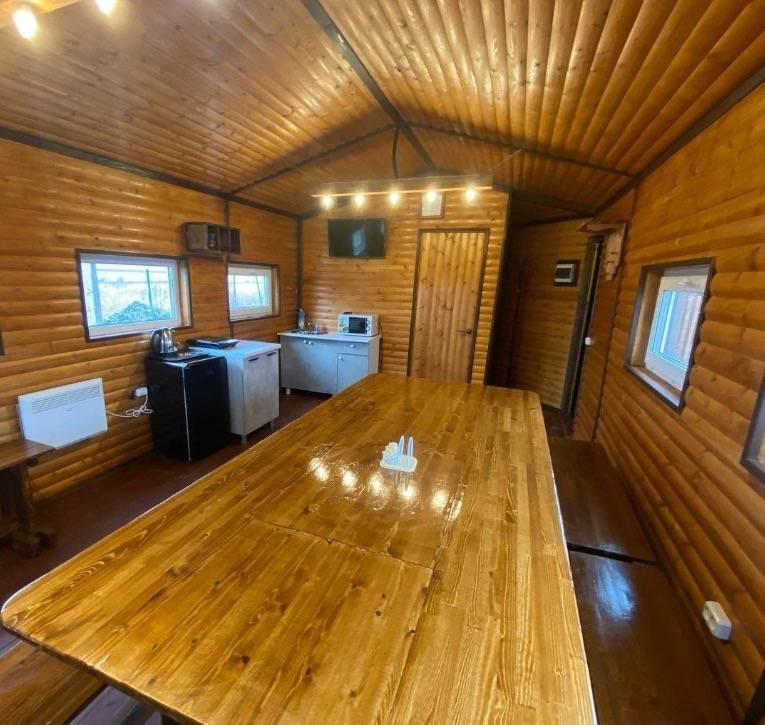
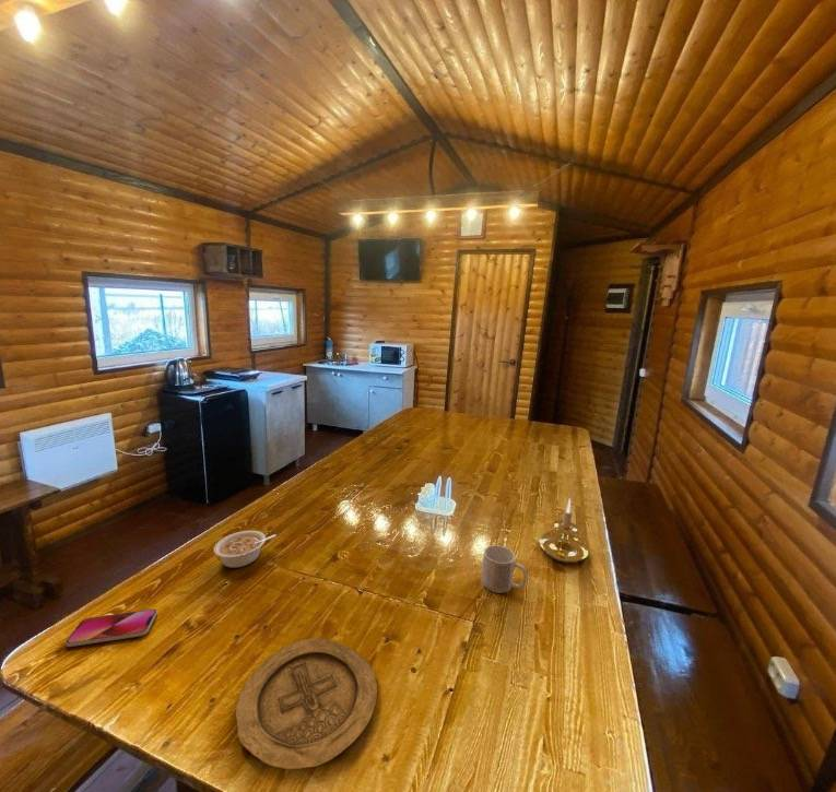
+ mug (504, 570)
+ smartphone (114, 626)
+ legume (243, 547)
+ plate (309, 695)
+ candle holder (566, 522)
